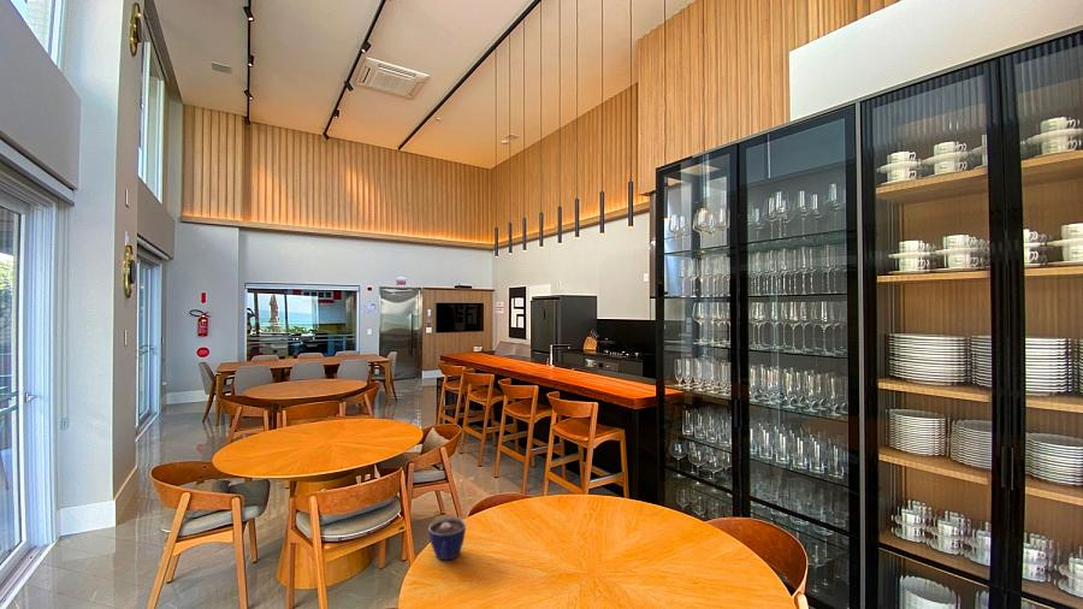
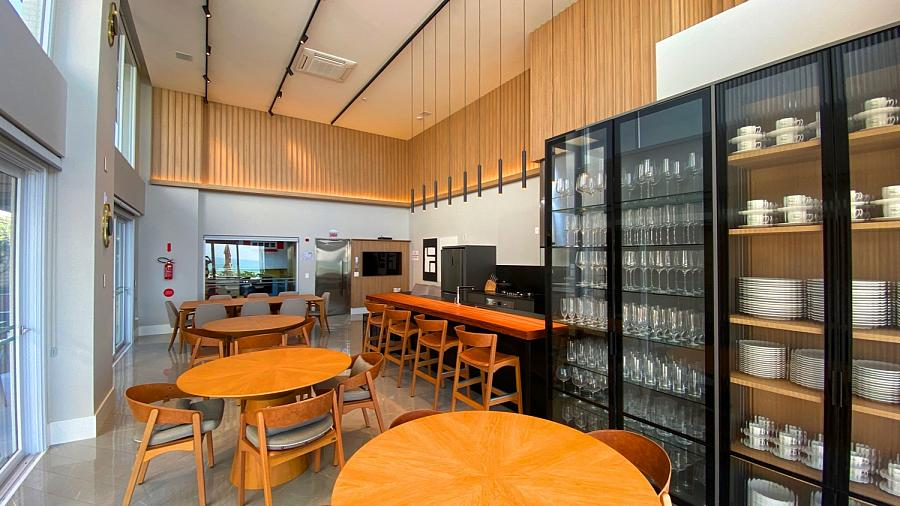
- cup (446, 542)
